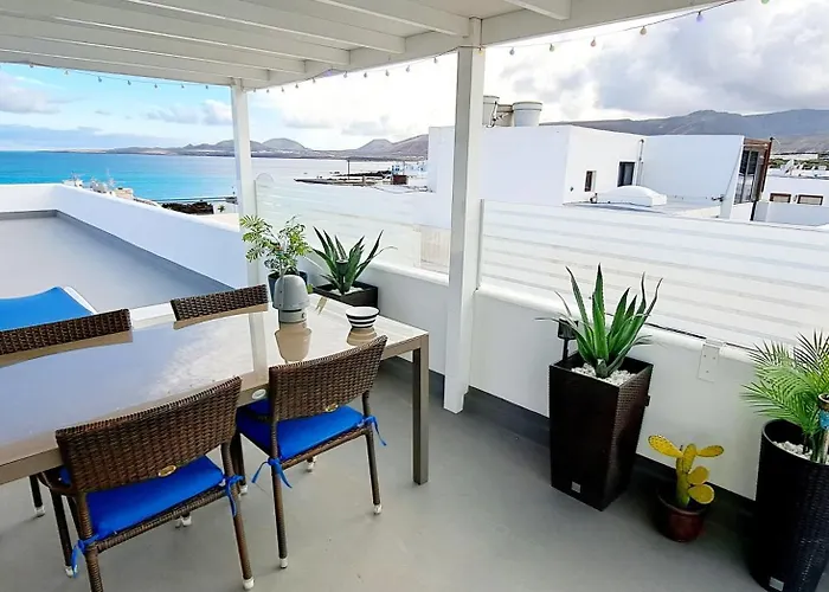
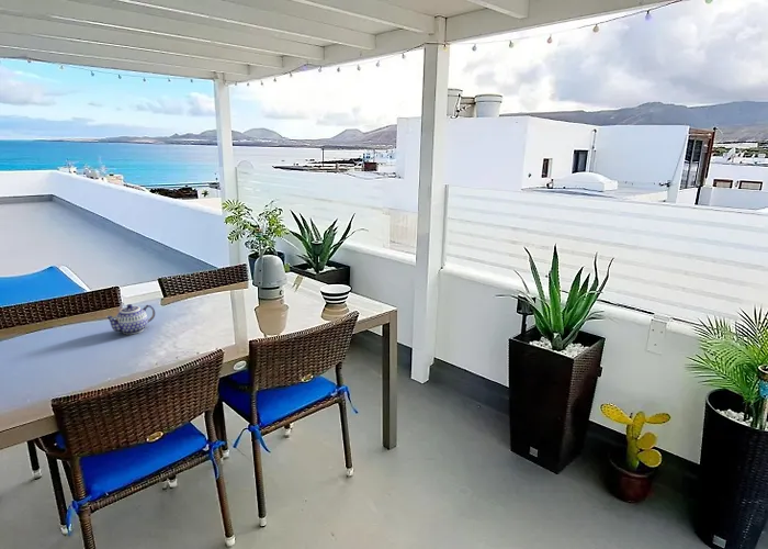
+ teapot (132, 317)
